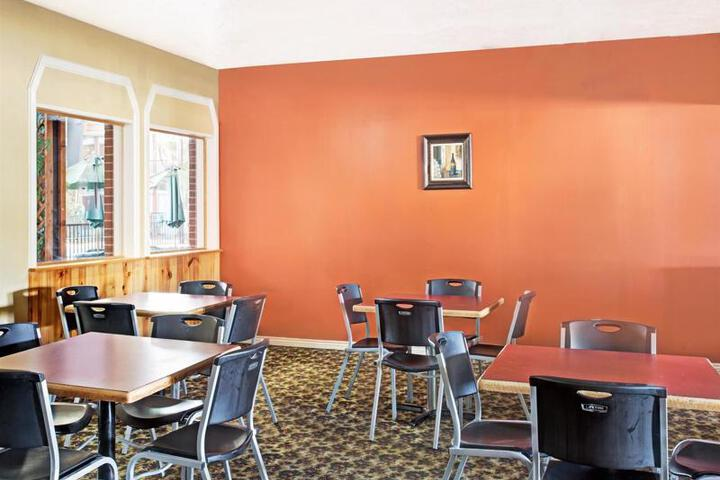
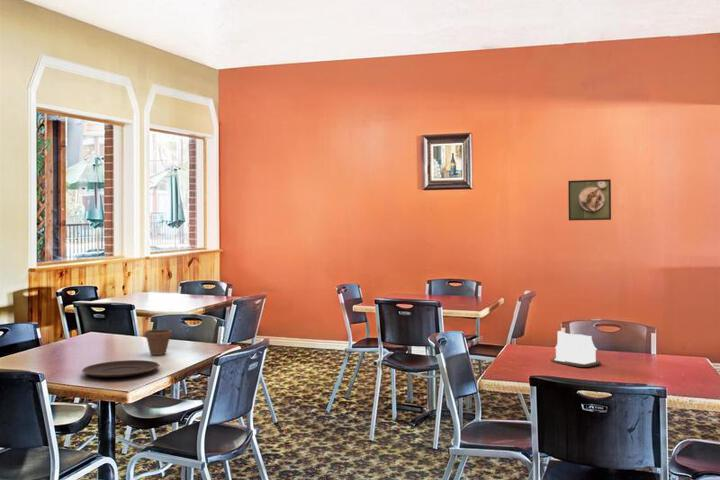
+ plate (121, 369)
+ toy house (575, 347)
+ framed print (589, 200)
+ flower pot (158, 342)
